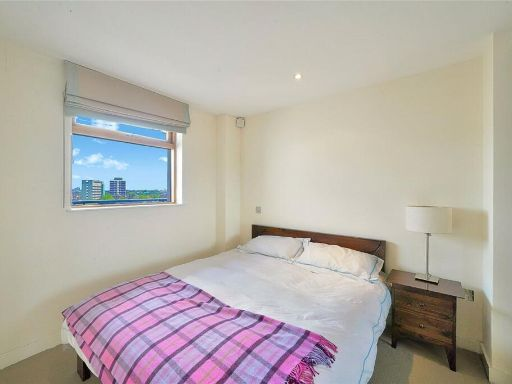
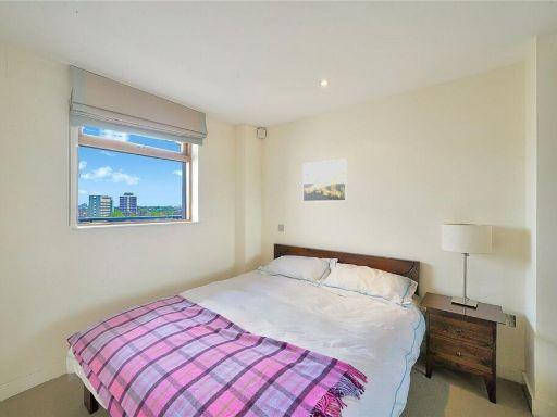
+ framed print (323, 181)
